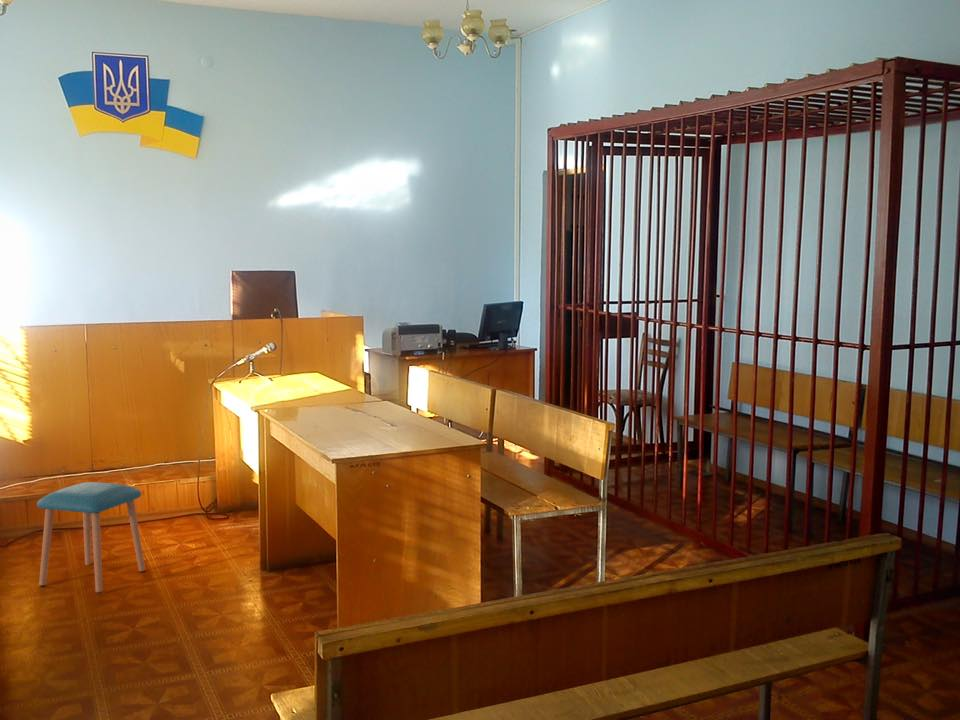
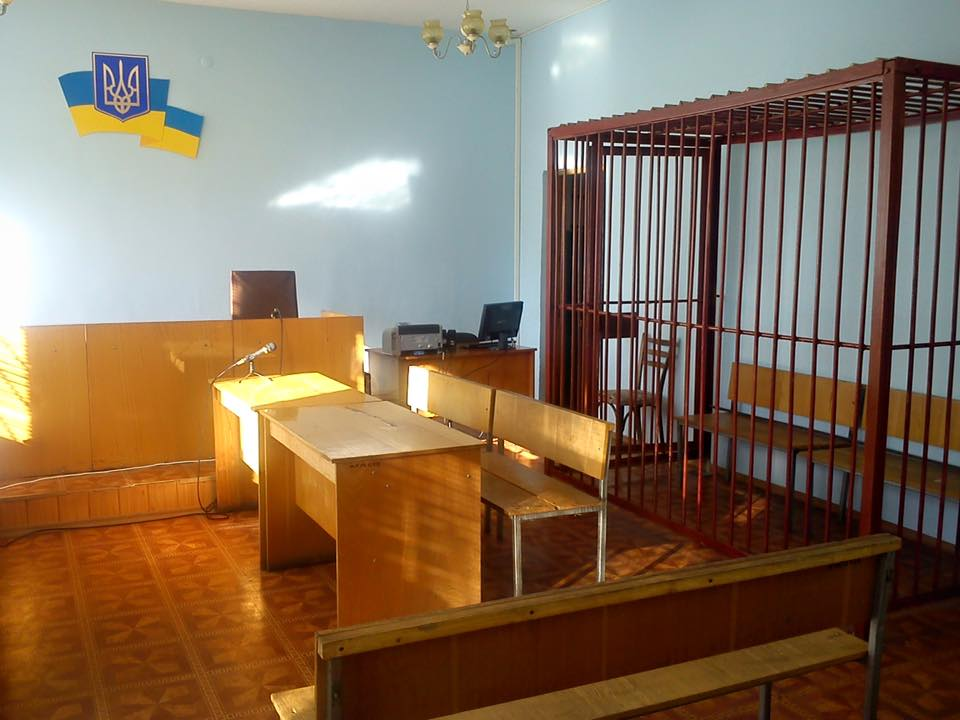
- stool (92, 532)
